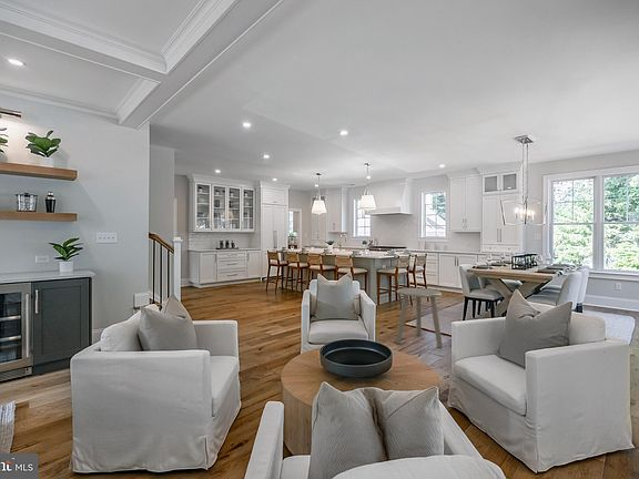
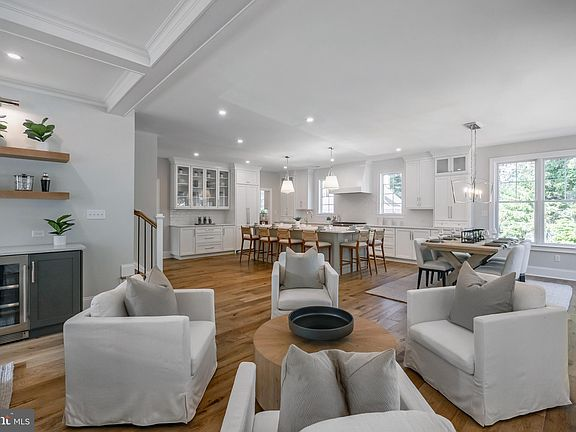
- side table (419, 316)
